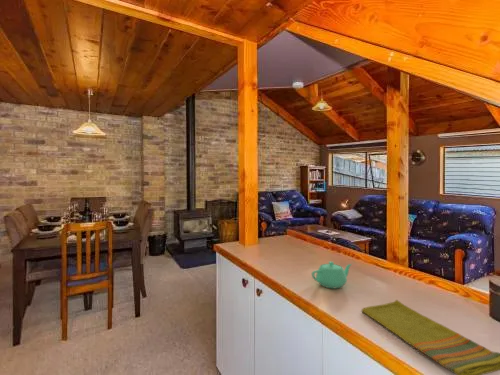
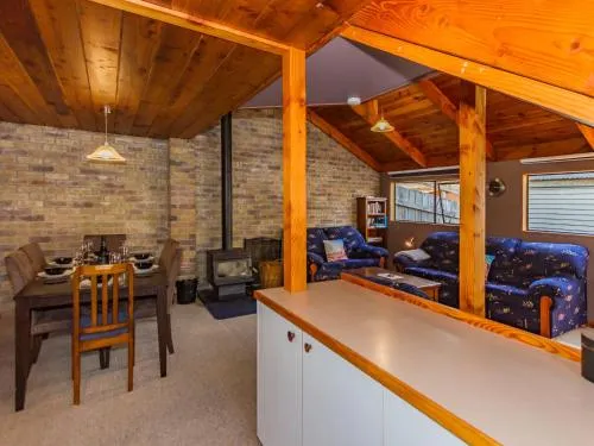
- teapot (332, 273)
- dish towel (422, 330)
